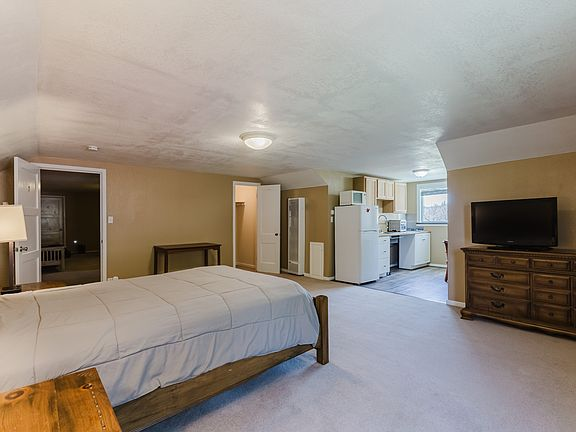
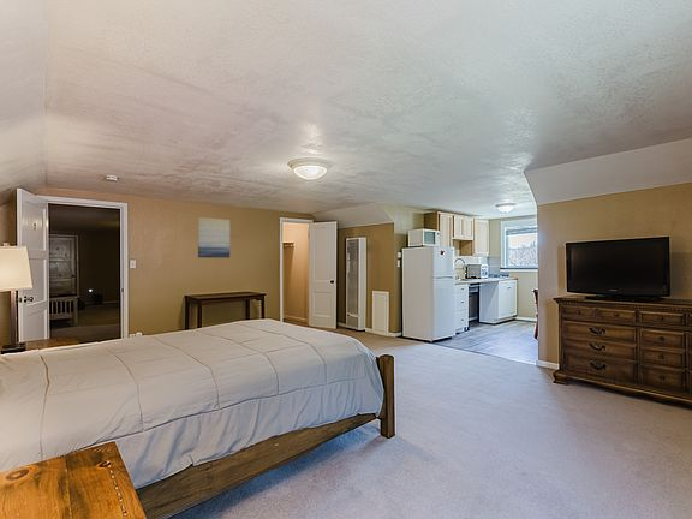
+ wall art (214, 238)
